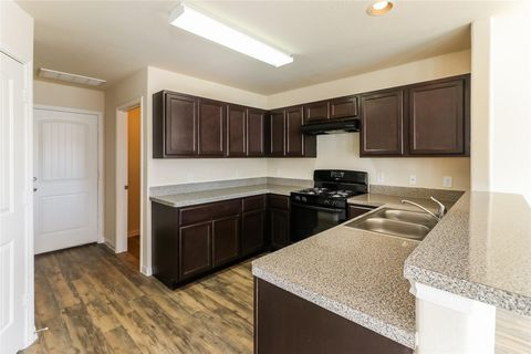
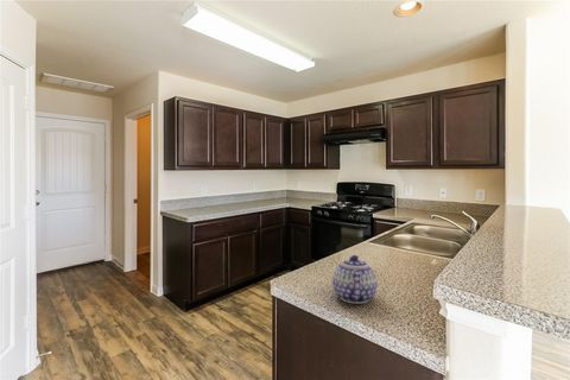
+ teapot (354, 277)
